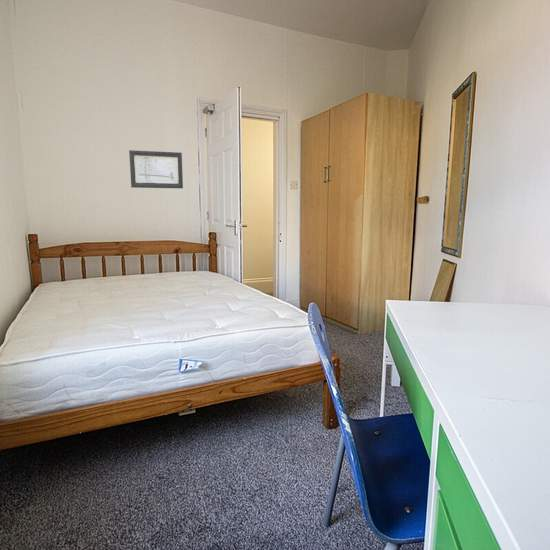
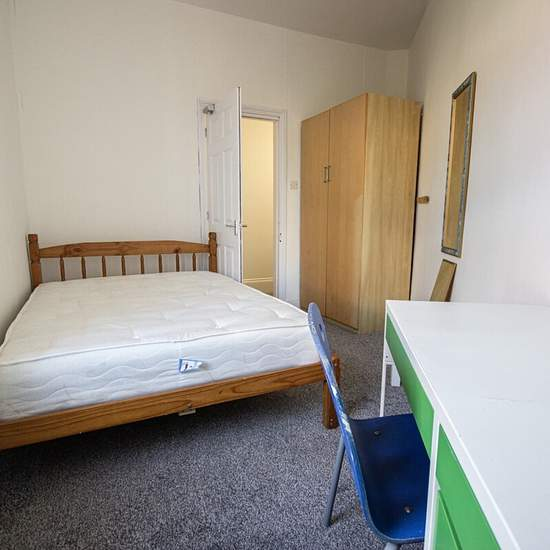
- wall art (156, 169)
